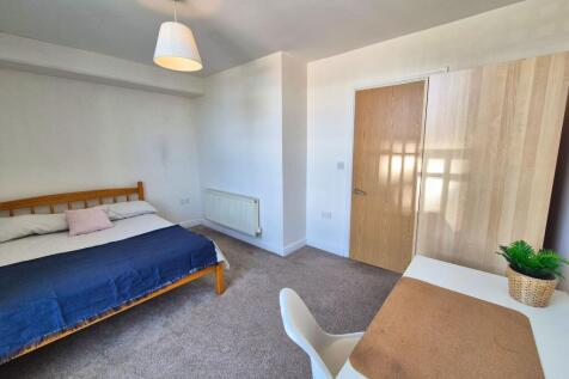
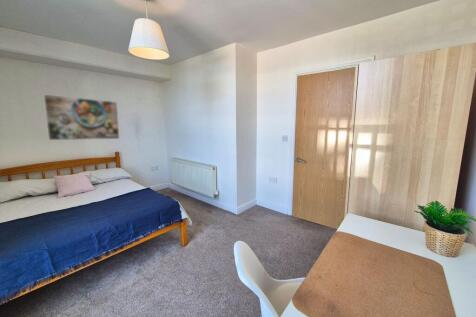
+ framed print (86, 119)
